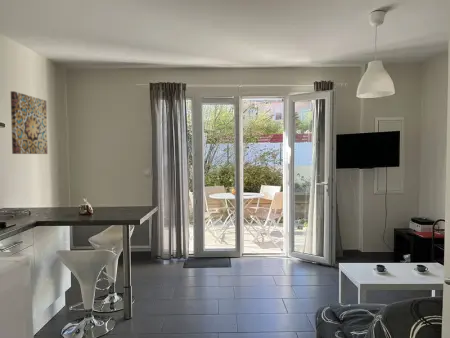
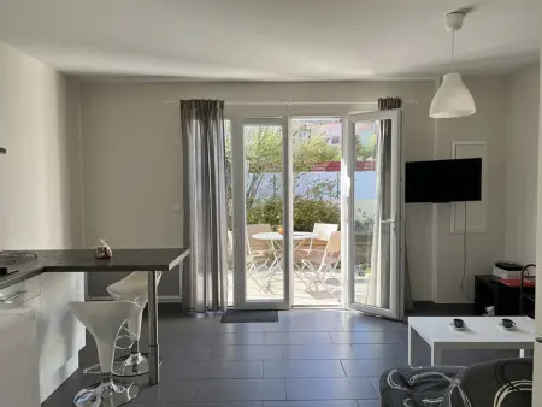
- wall art (30, 125)
